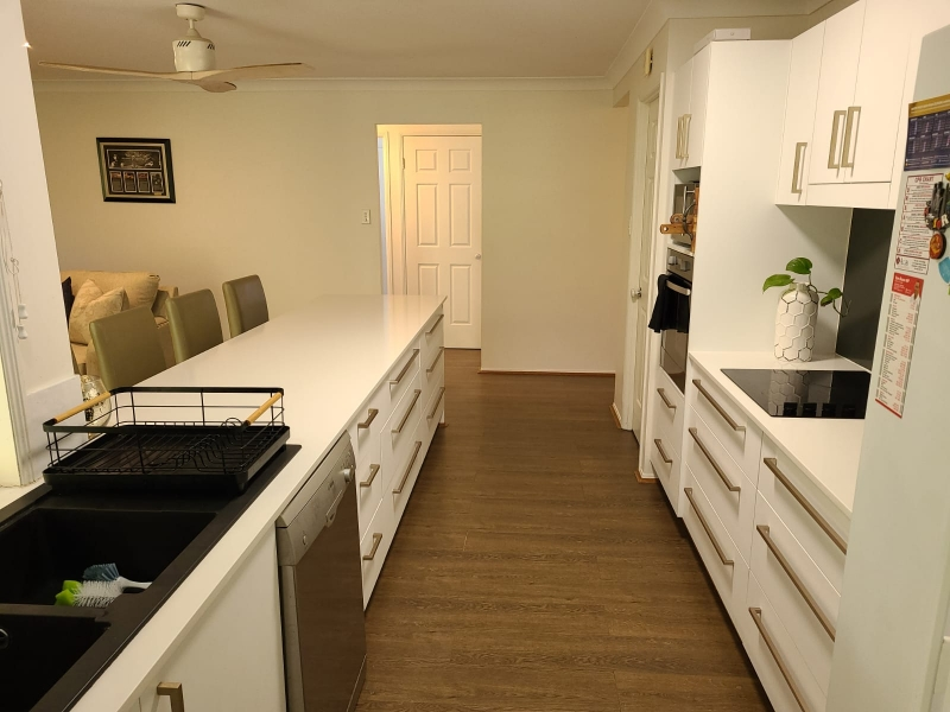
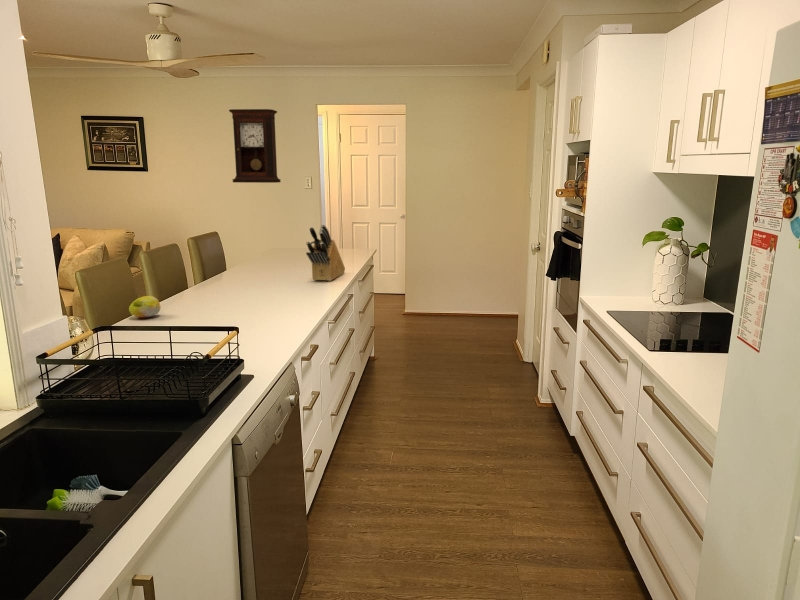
+ knife block (325, 250)
+ fruit (144, 306)
+ pendulum clock (254, 146)
